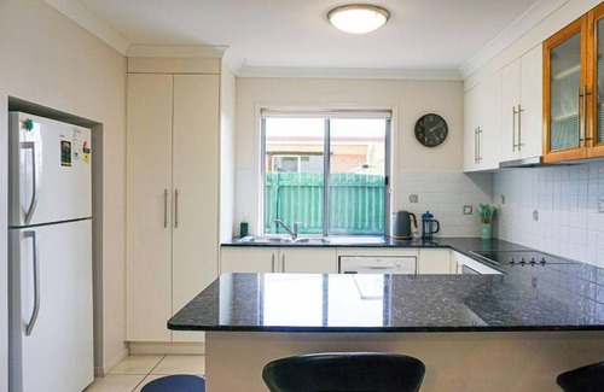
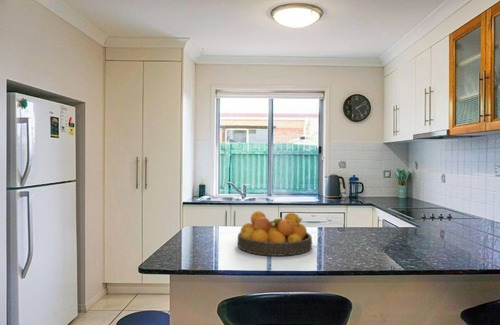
+ fruit bowl (274, 229)
